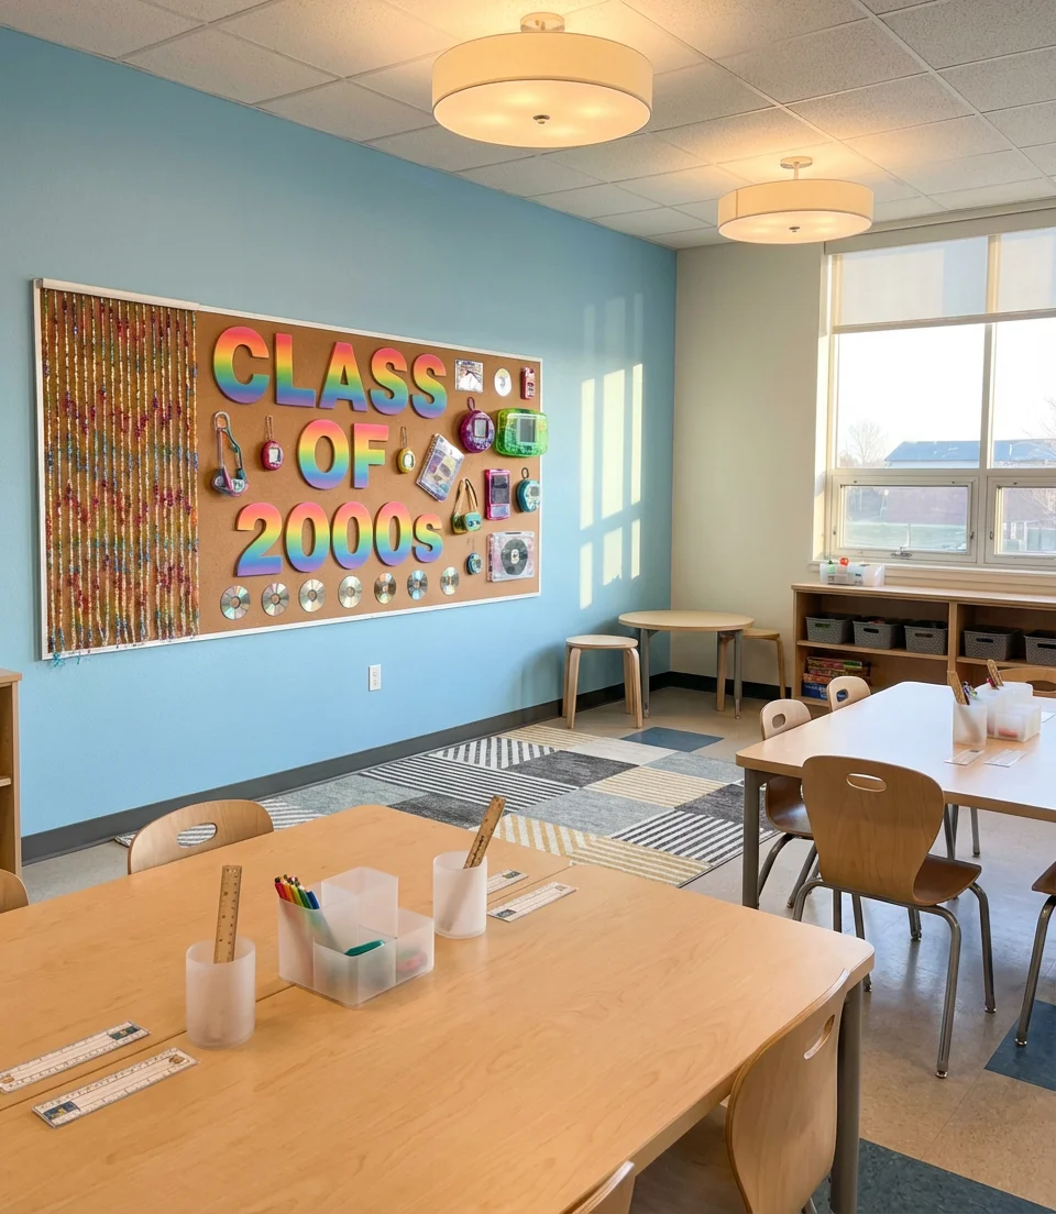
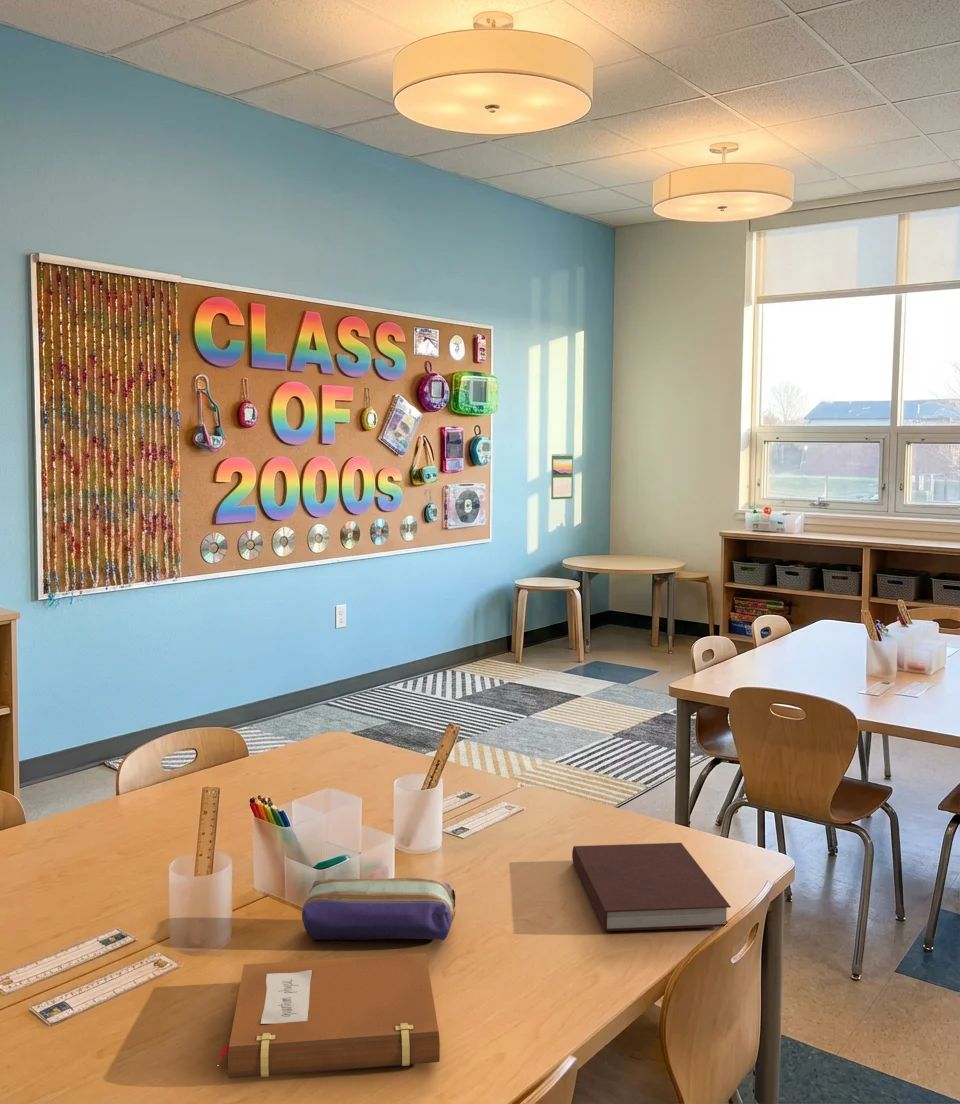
+ notebook (330, 1012)
+ notebook (645, 883)
+ pencil case (380, 909)
+ calendar (562, 476)
